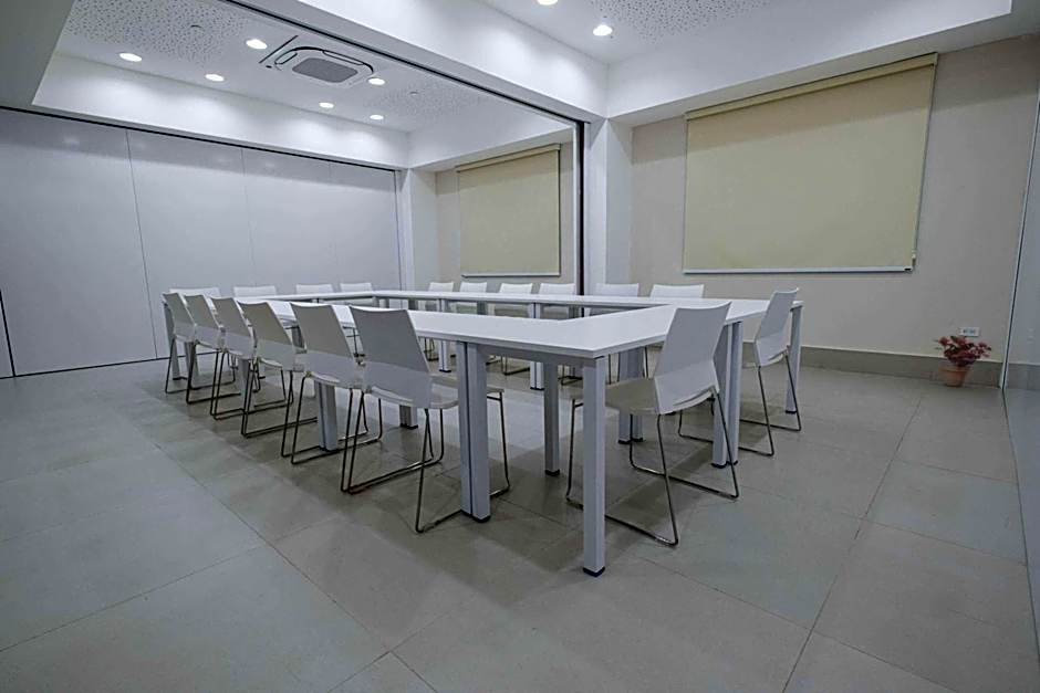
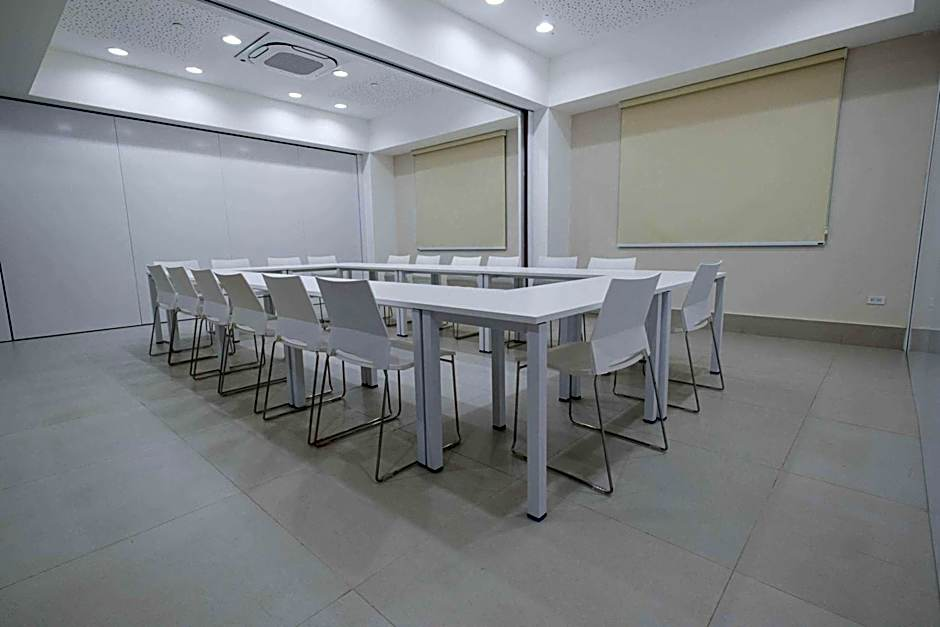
- potted plant (959, 361)
